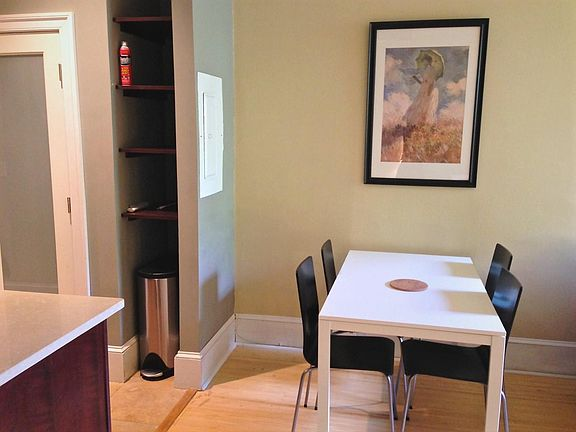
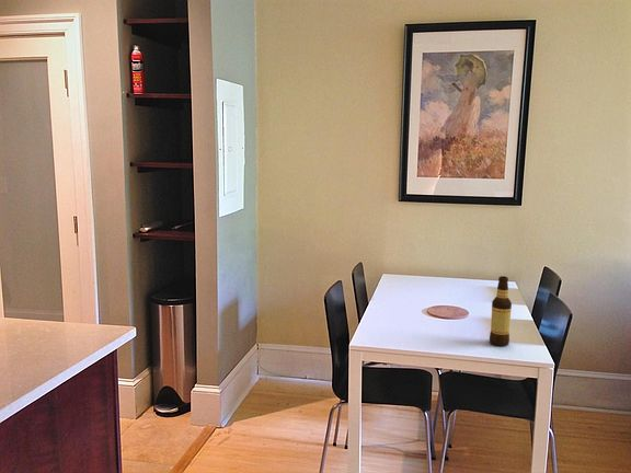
+ bottle (501, 310)
